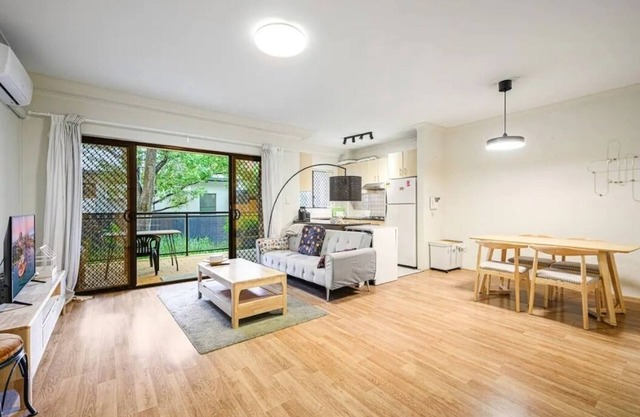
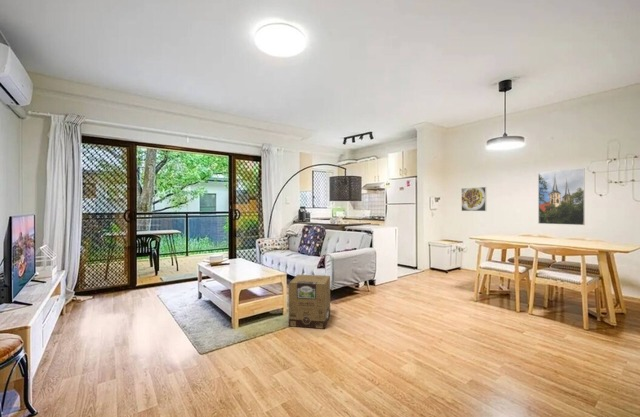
+ cardboard box (310, 299)
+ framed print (560, 197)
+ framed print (473, 199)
